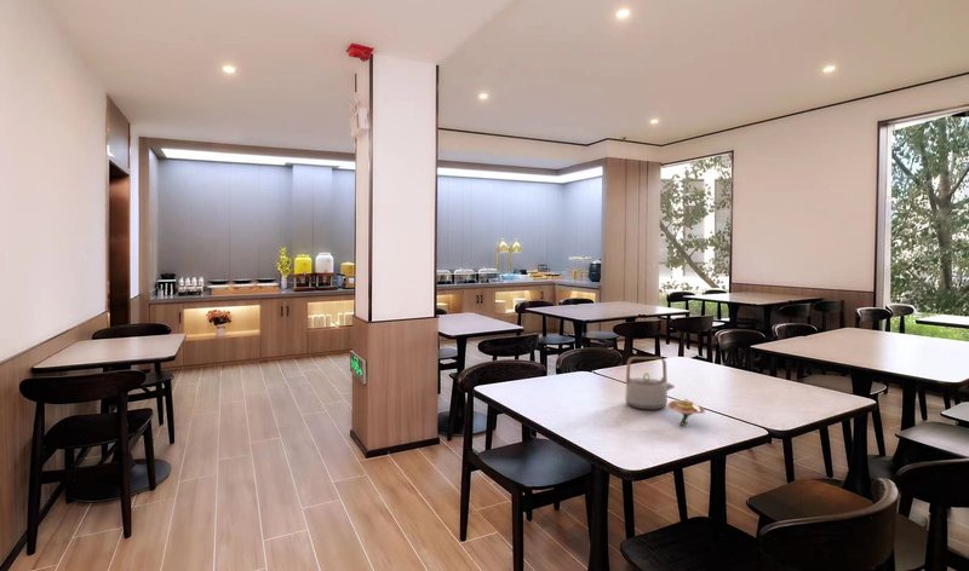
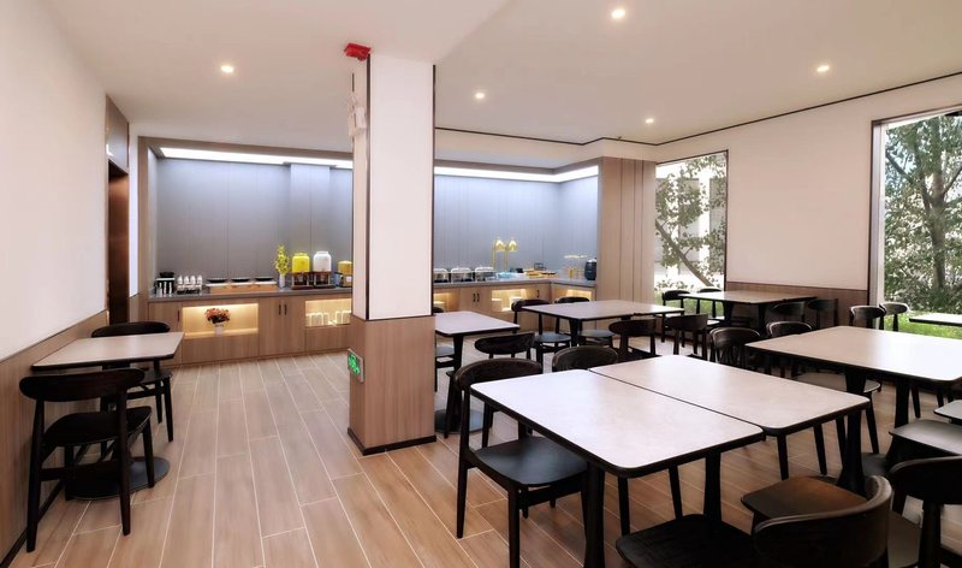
- teapot (649, 381)
- flower (686, 410)
